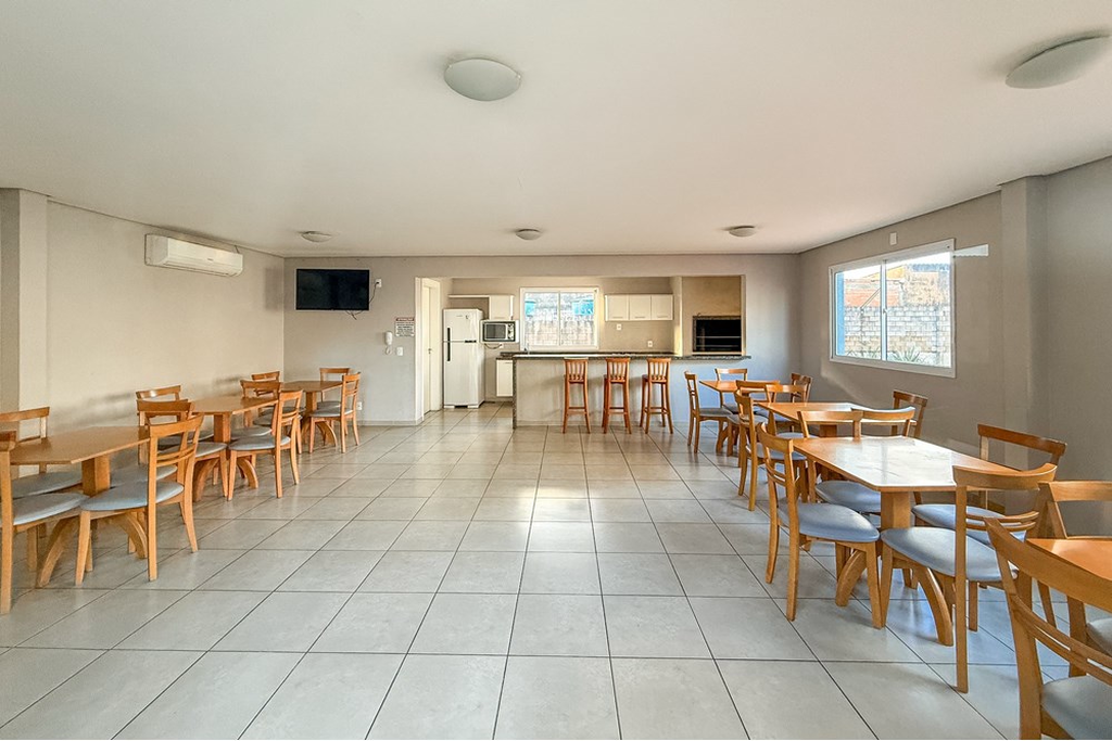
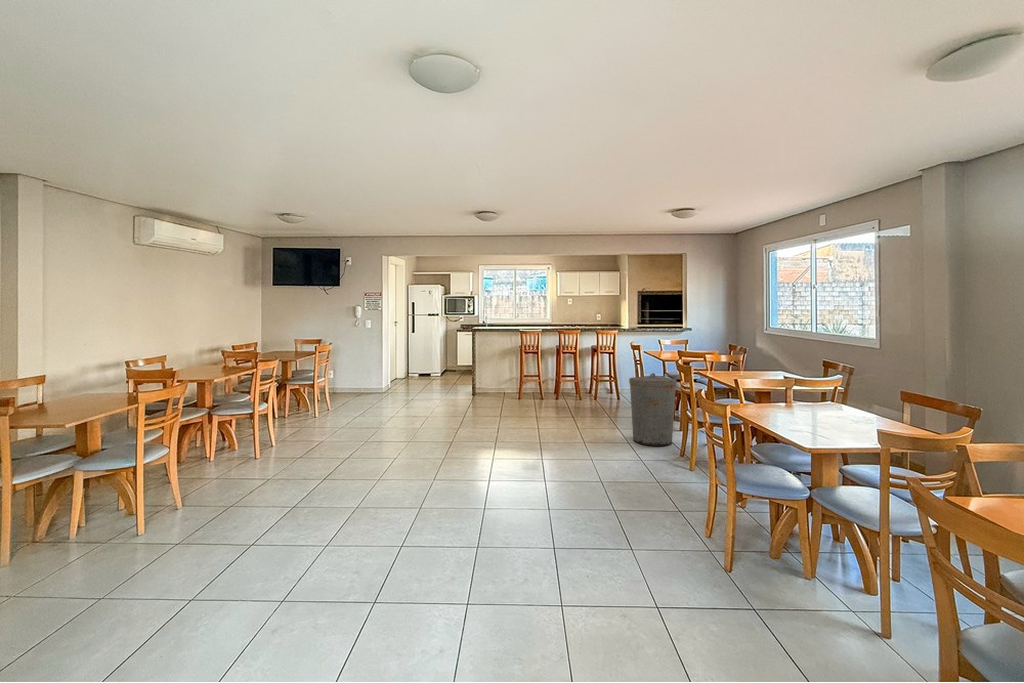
+ trash can (652, 407)
